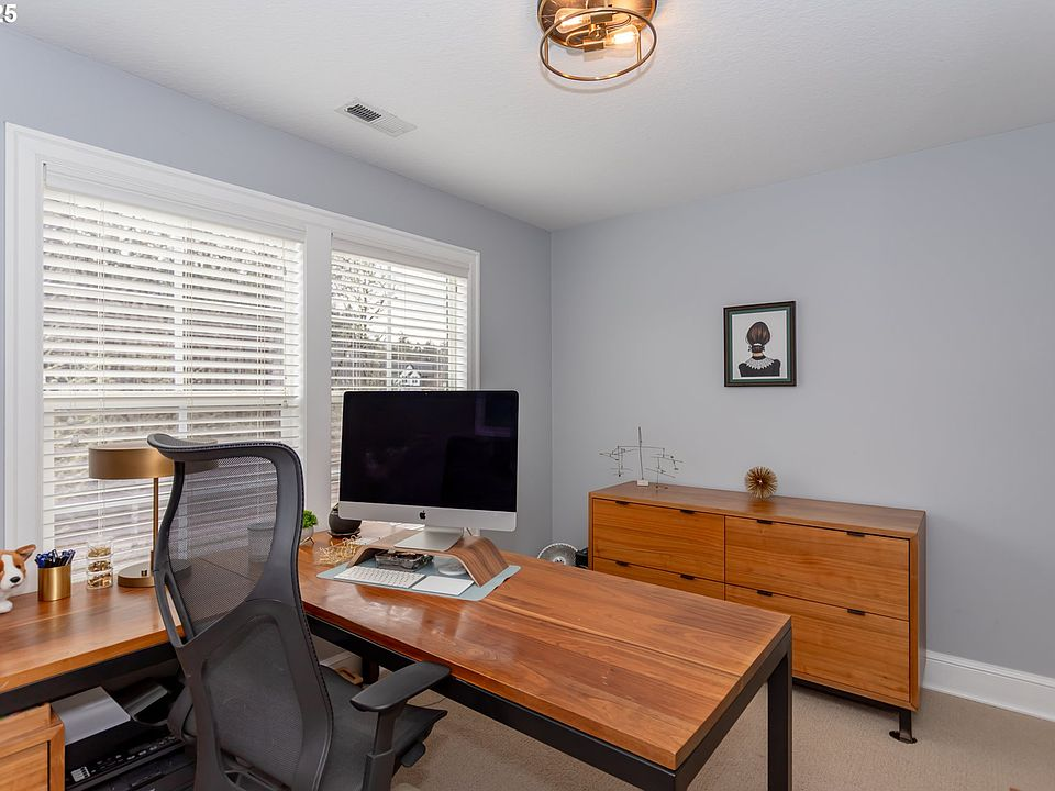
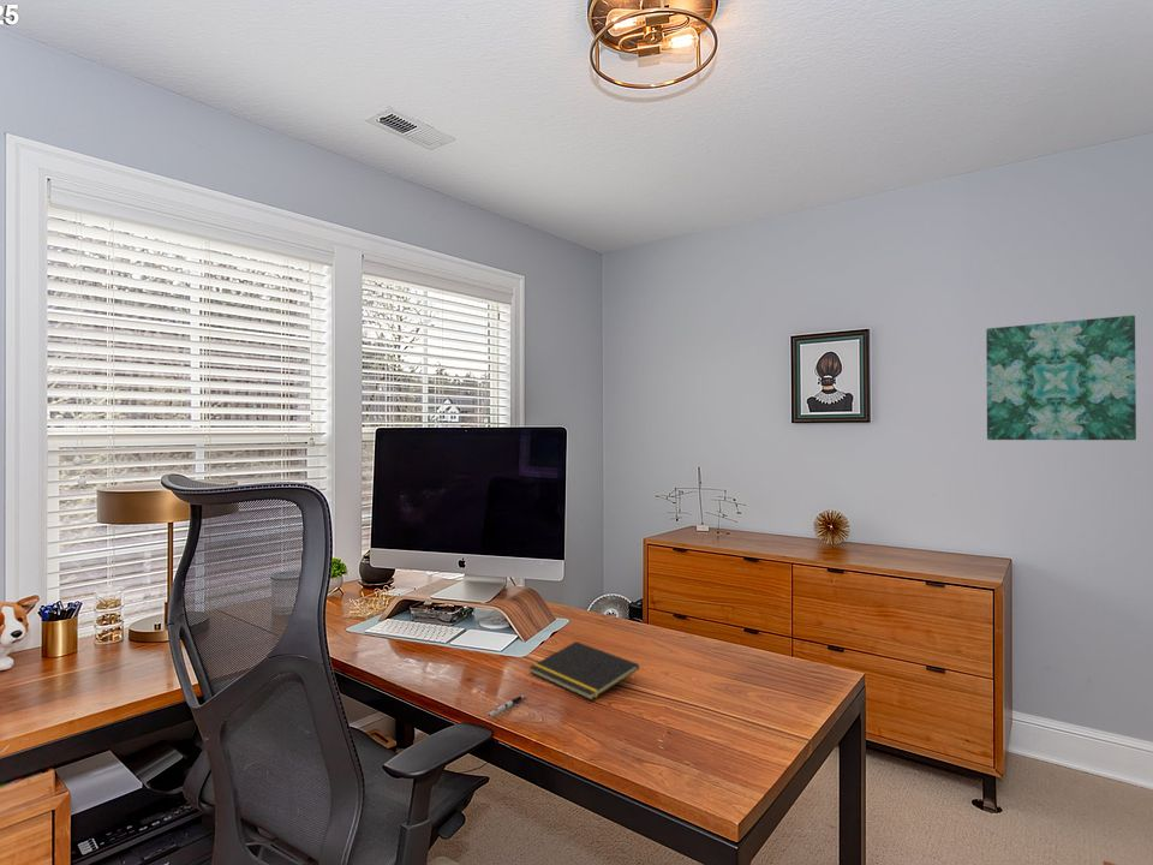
+ notepad (583, 668)
+ wall art (1057, 381)
+ pen (507, 704)
